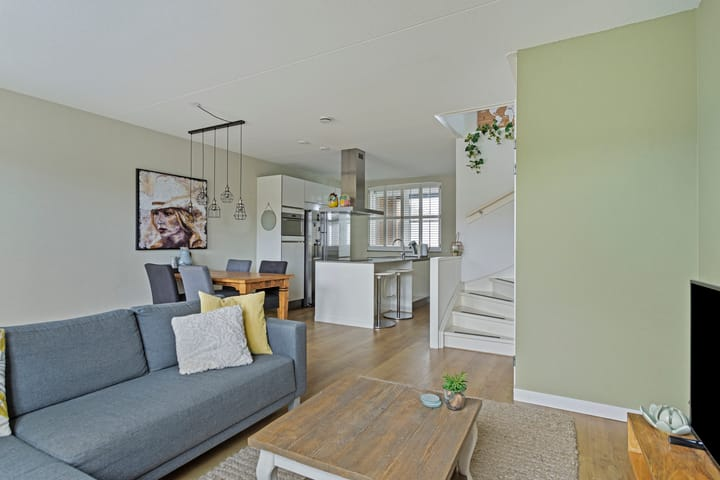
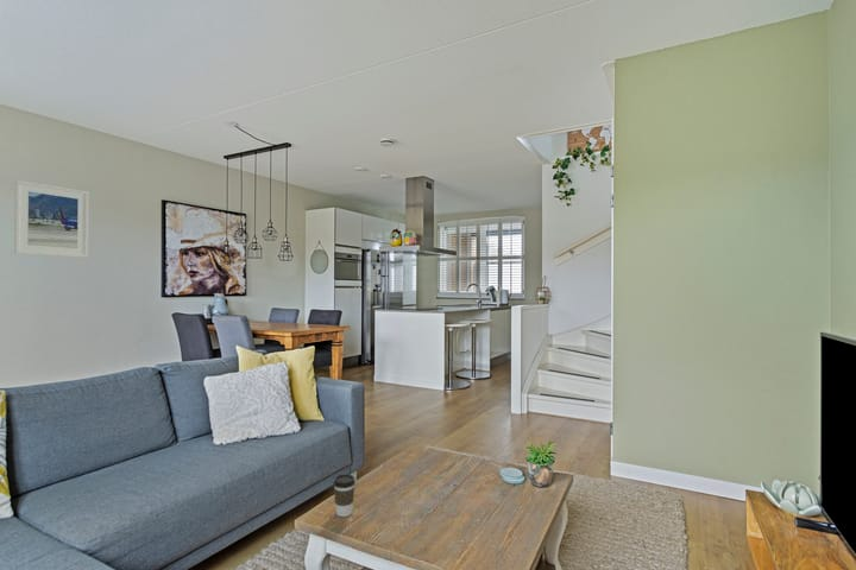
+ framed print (54, 221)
+ coffee cup (344, 495)
